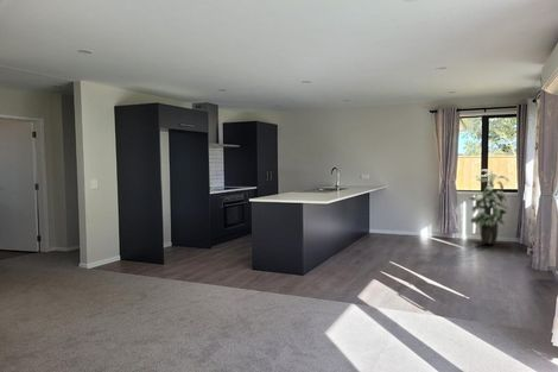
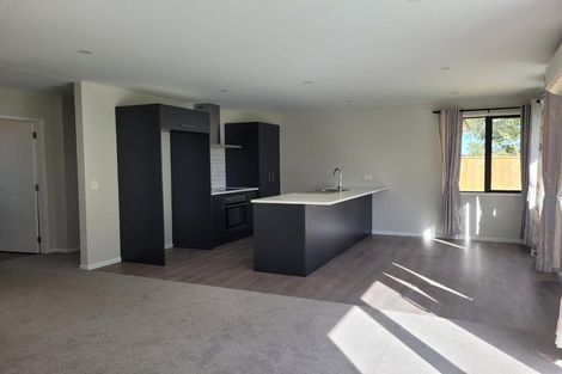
- indoor plant (488, 207)
